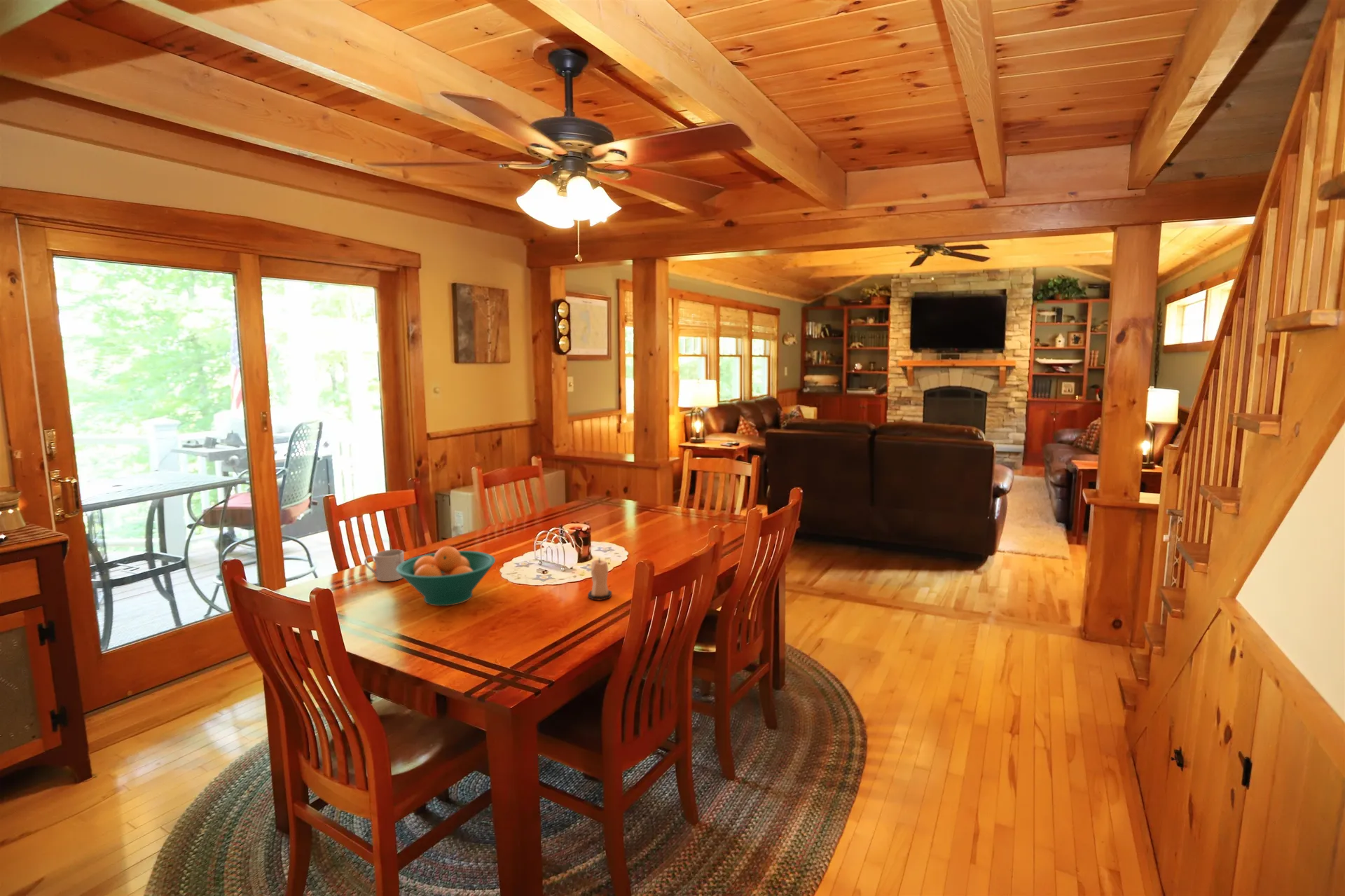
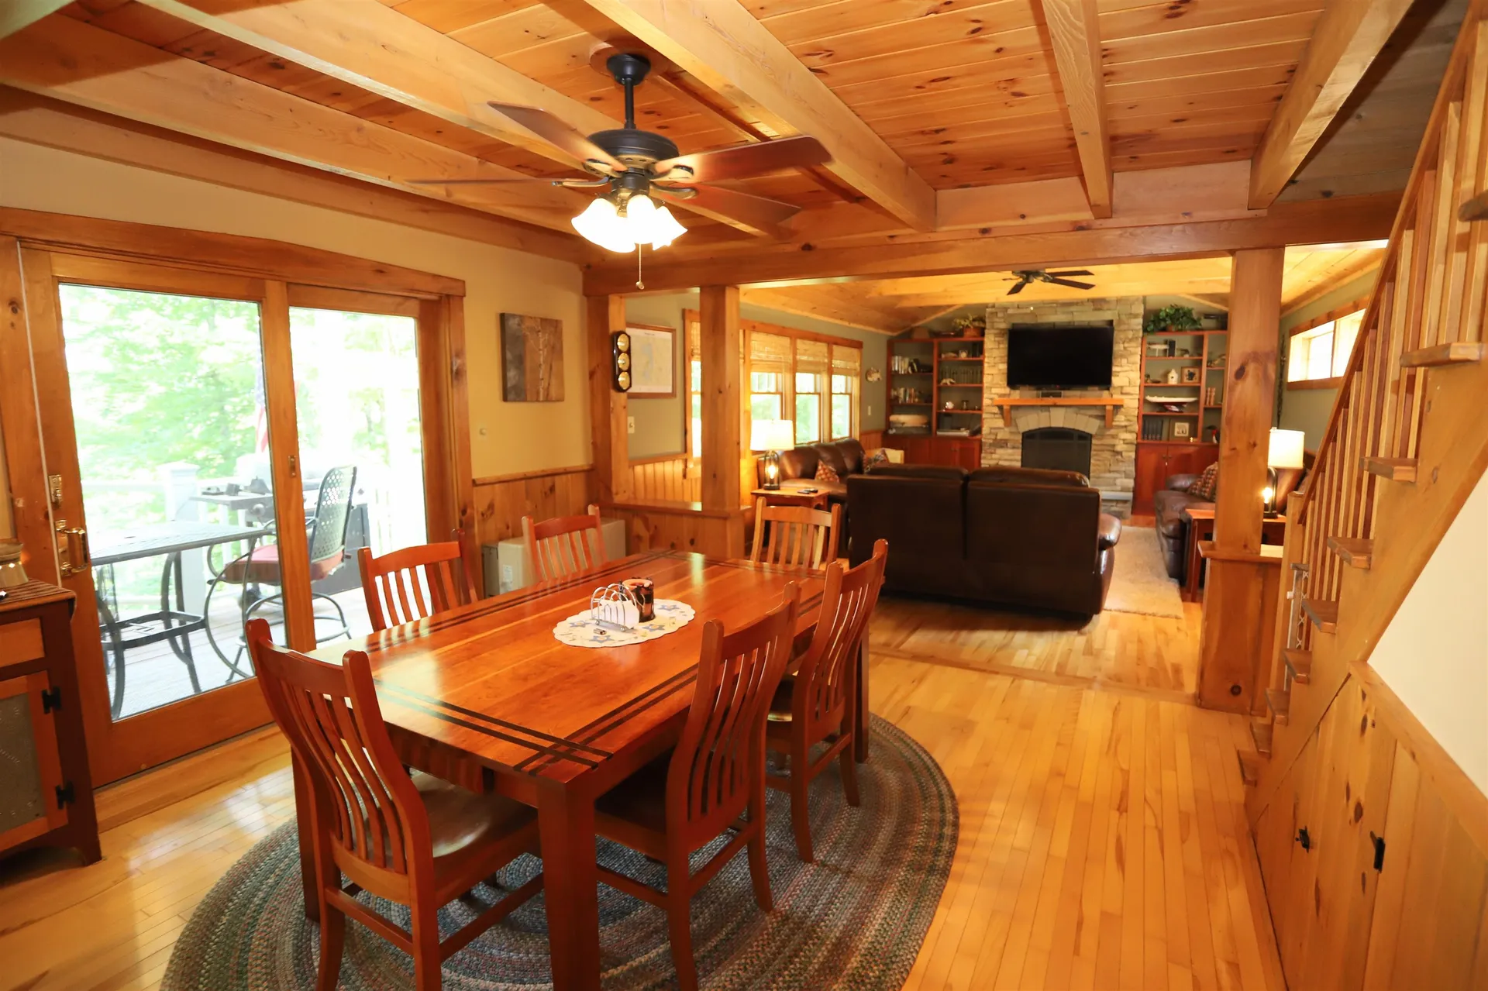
- mug (385, 565)
- fruit bowl (447, 572)
- candle (599, 577)
